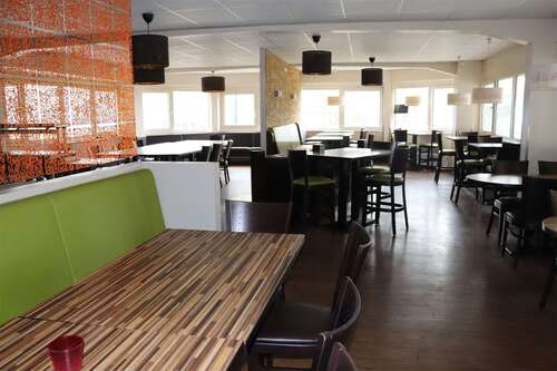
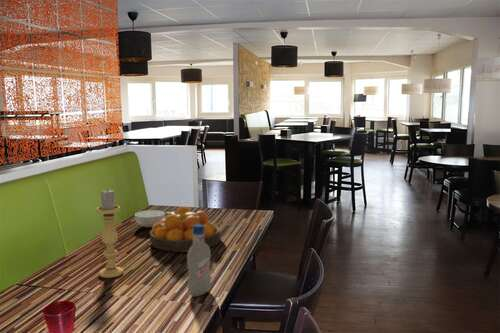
+ cereal bowl (150, 219)
+ bottle (198, 259)
+ fruit bowl (185, 225)
+ candle holder (109, 231)
